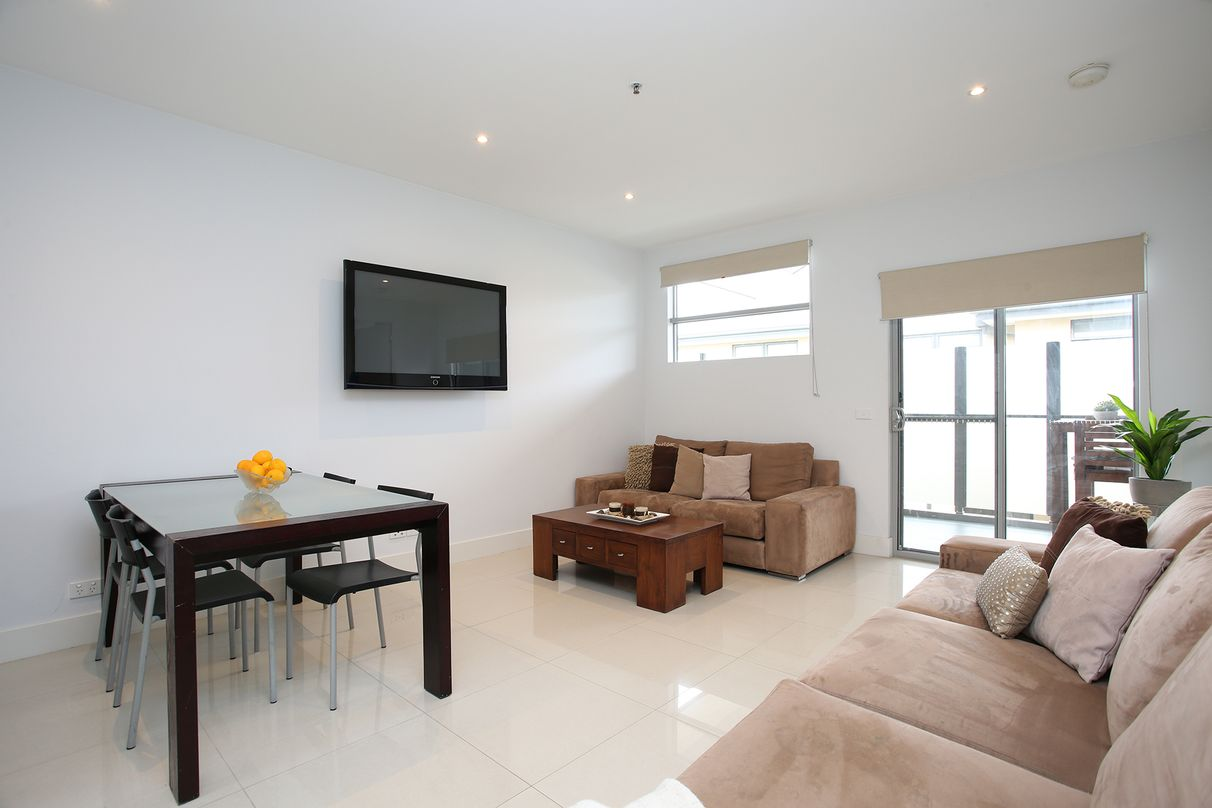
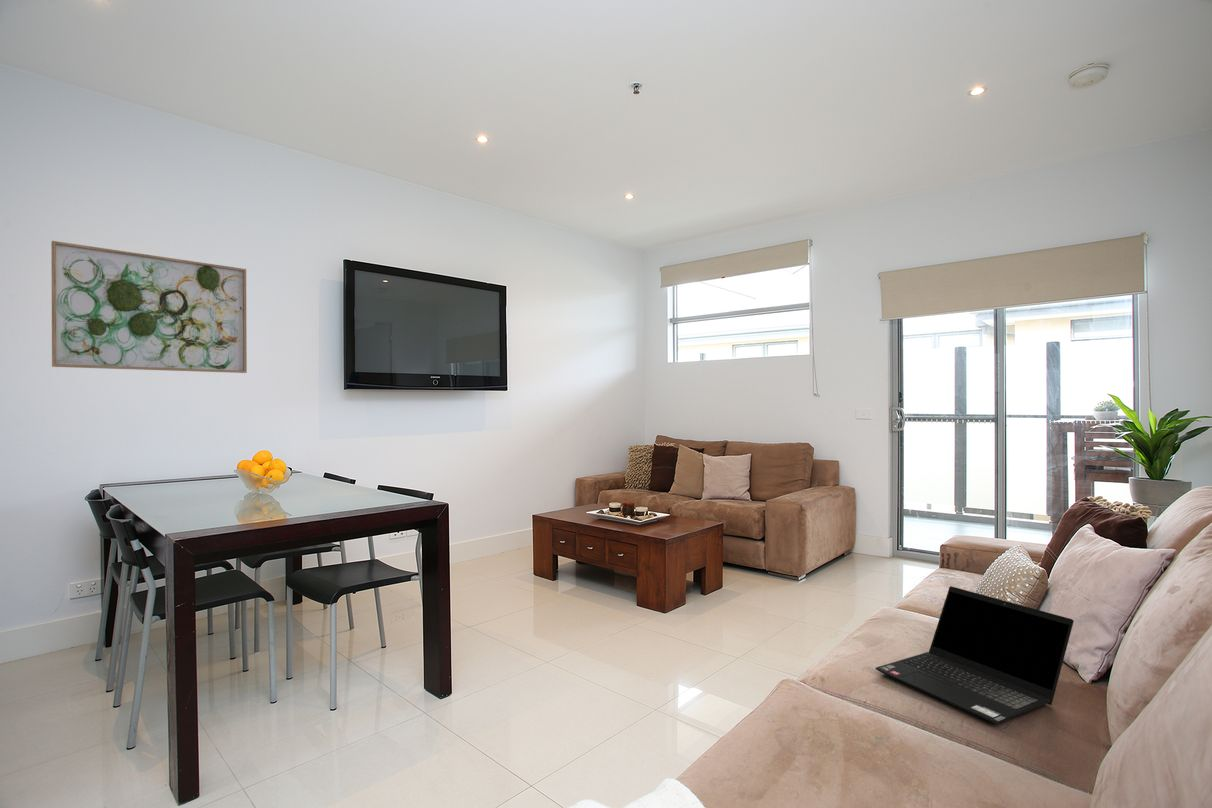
+ laptop computer (970, 647)
+ wall art (158, 313)
